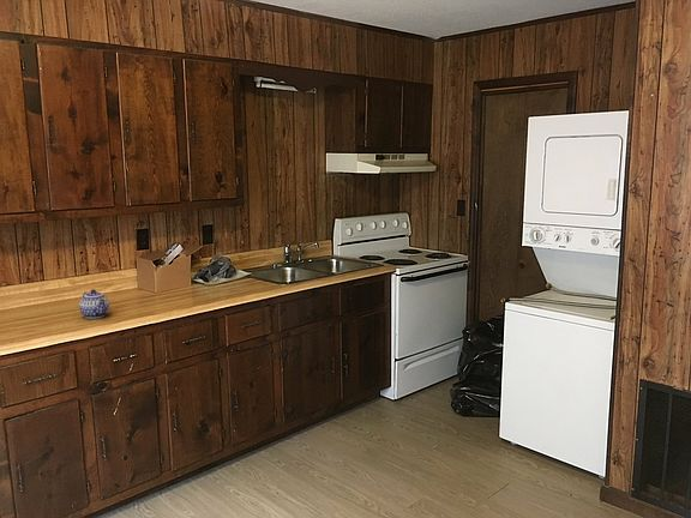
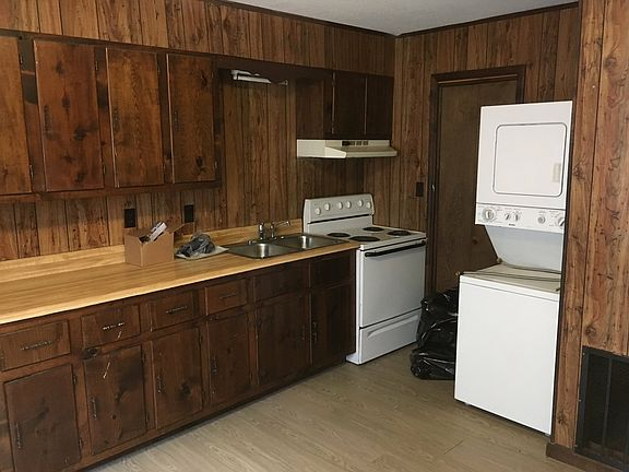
- teapot (94, 302)
